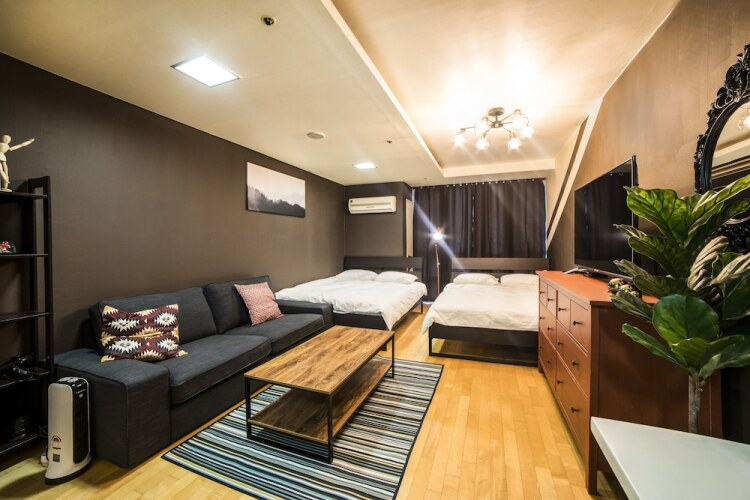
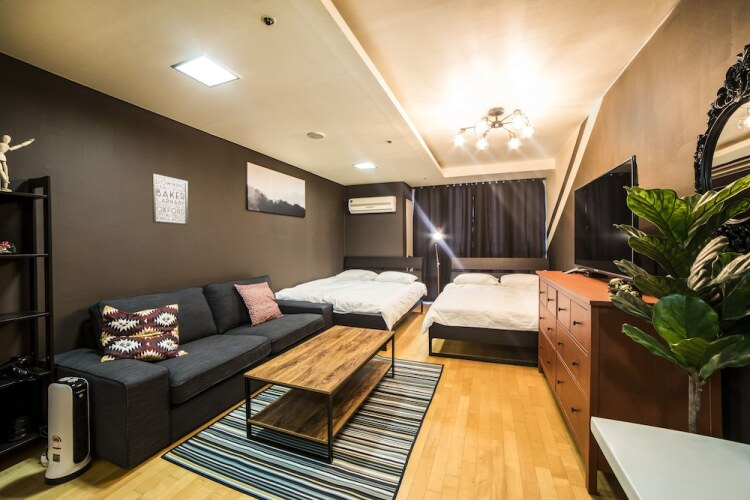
+ wall art (171, 200)
